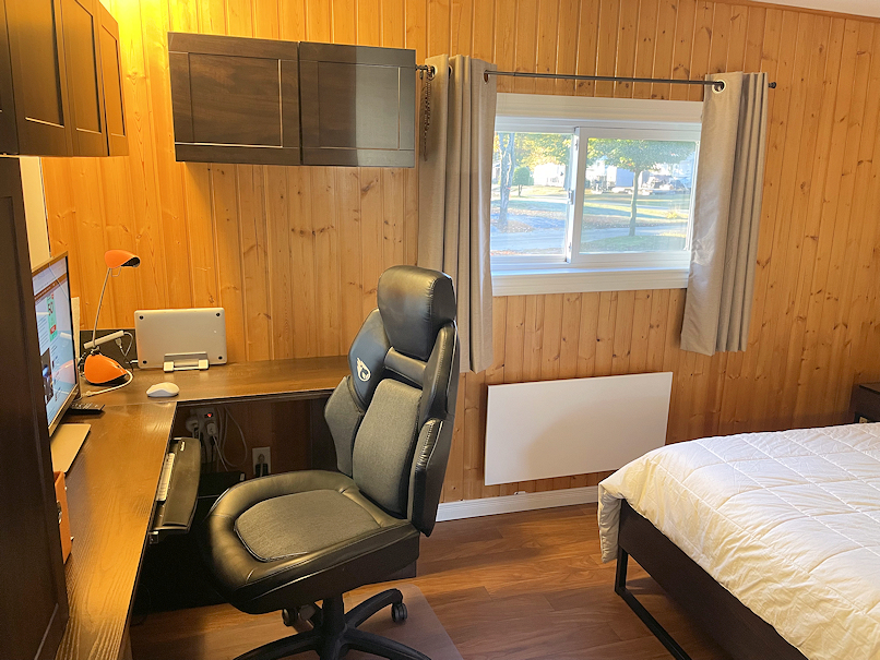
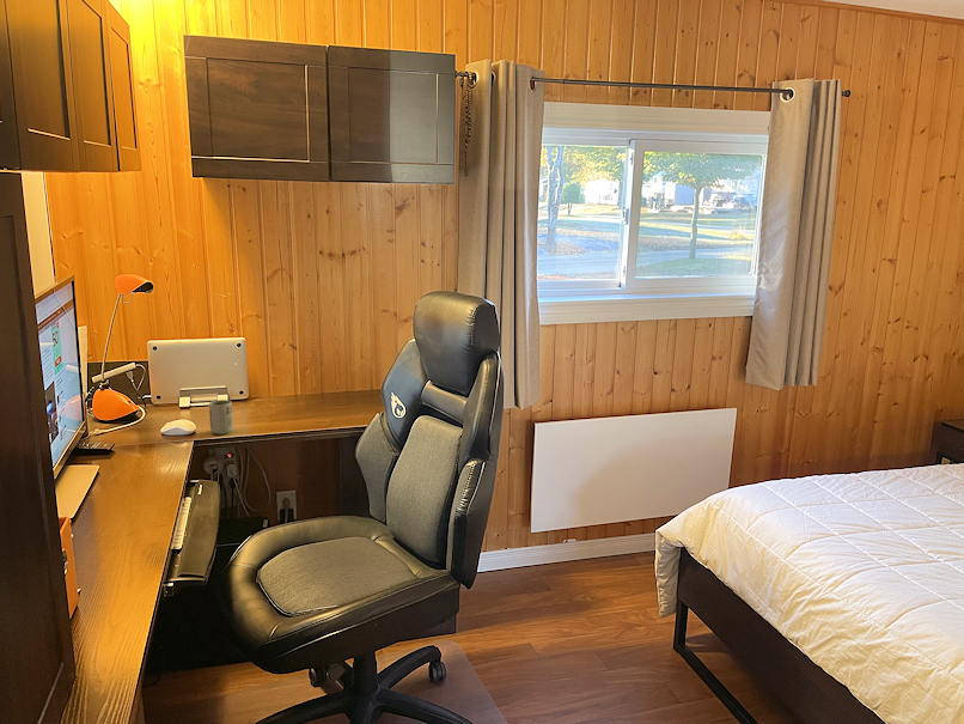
+ cup (220, 416)
